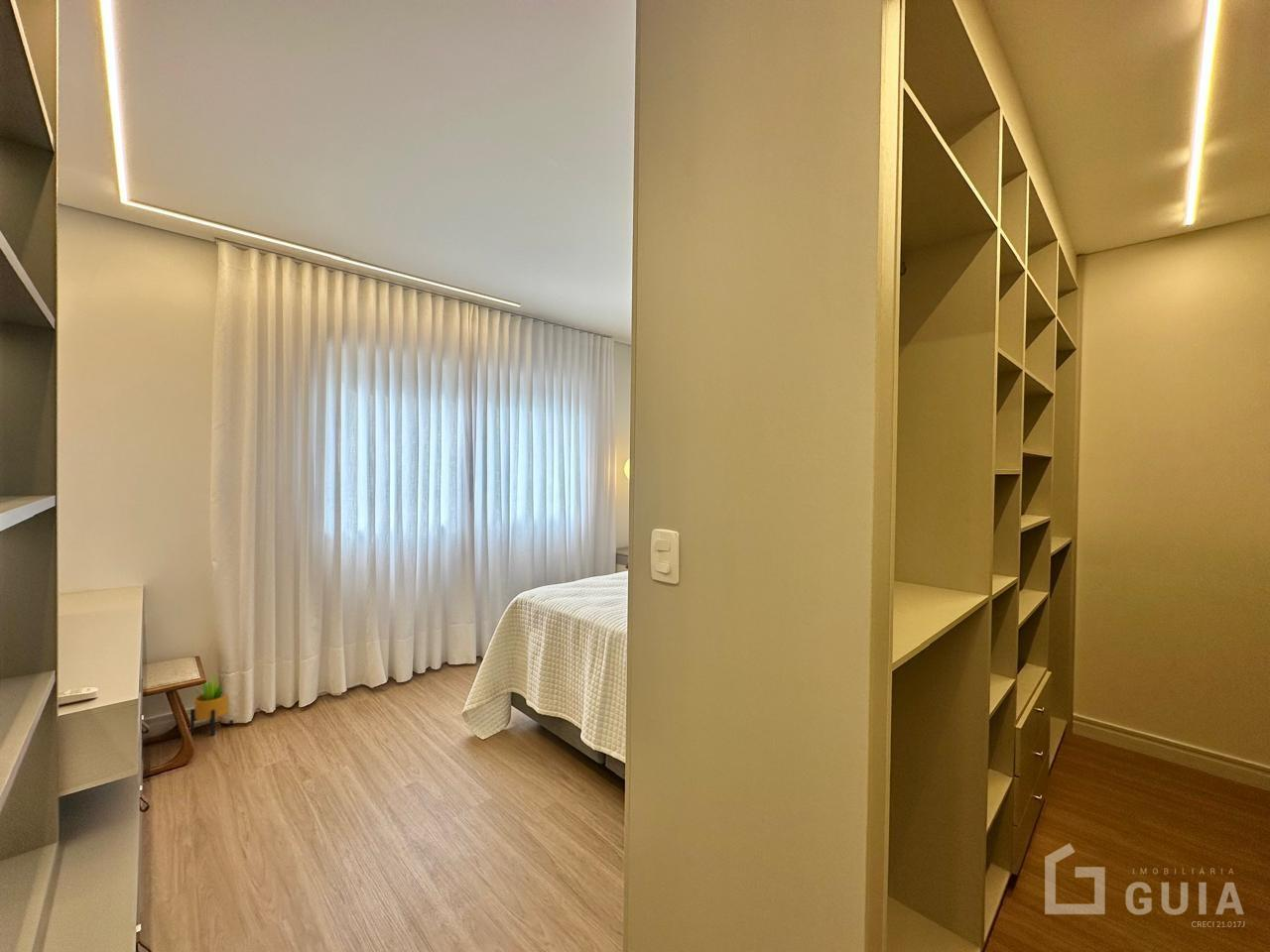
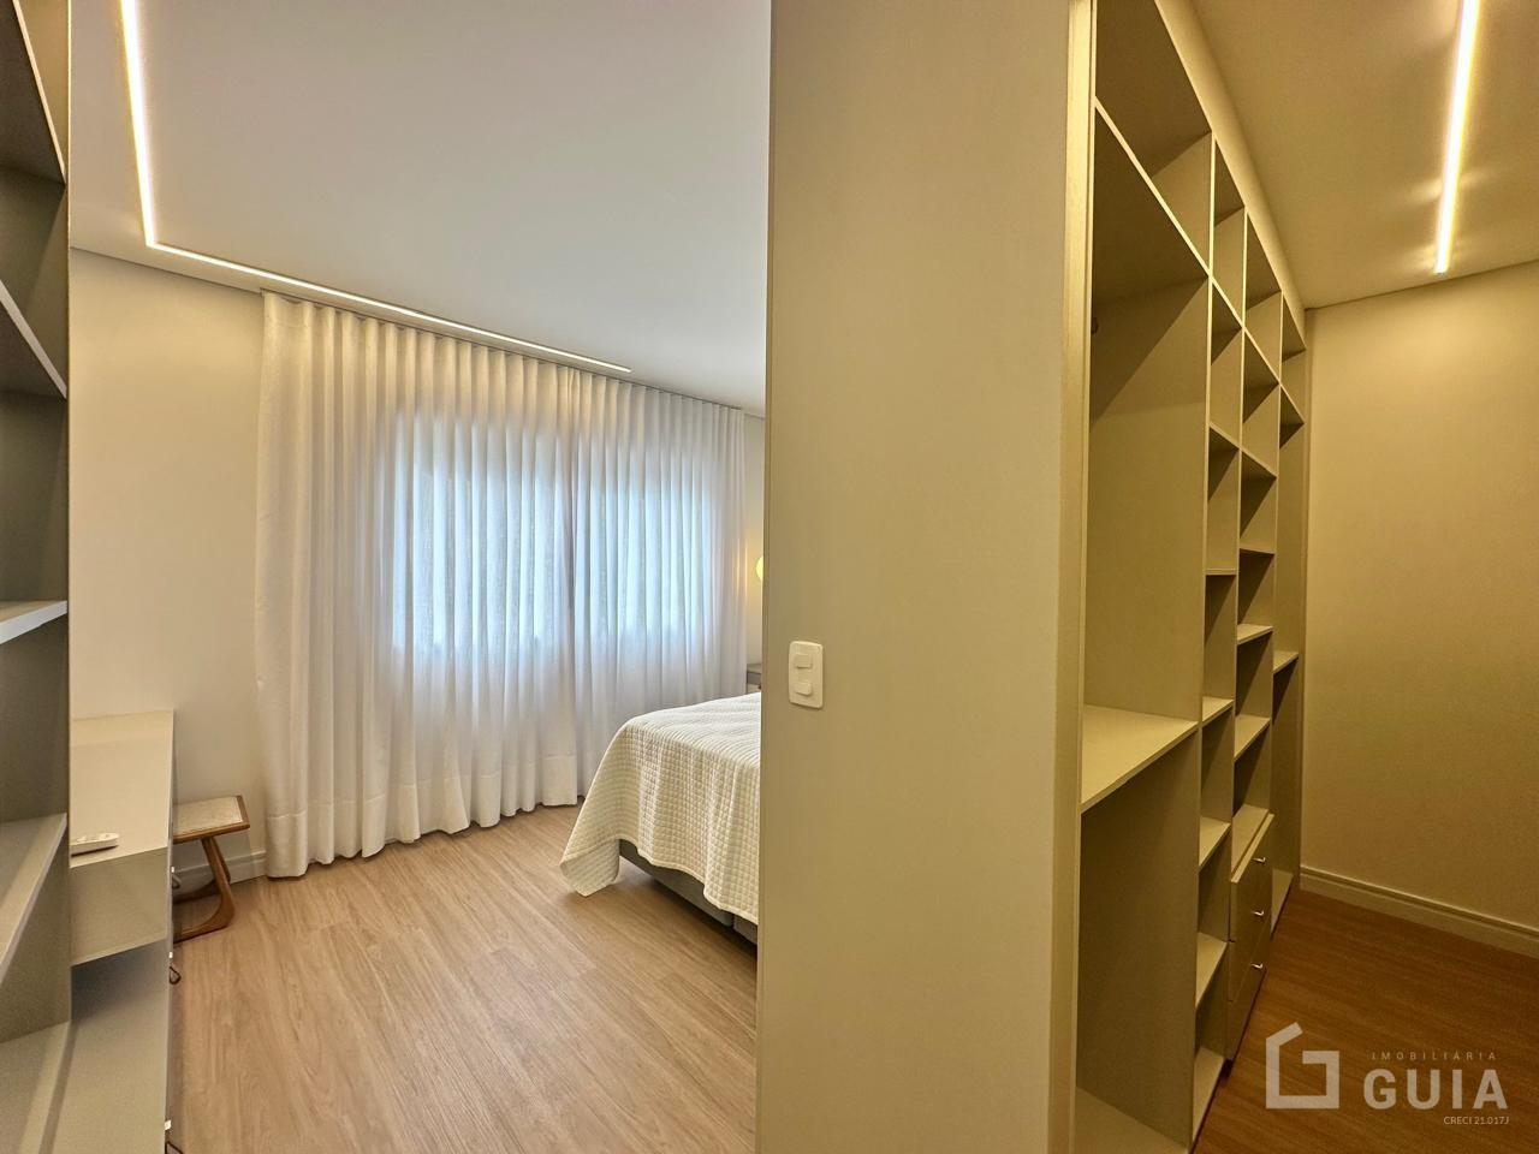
- potted plant (211, 700)
